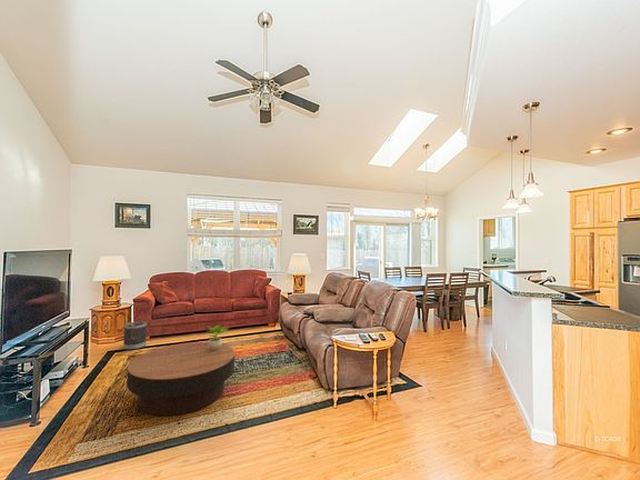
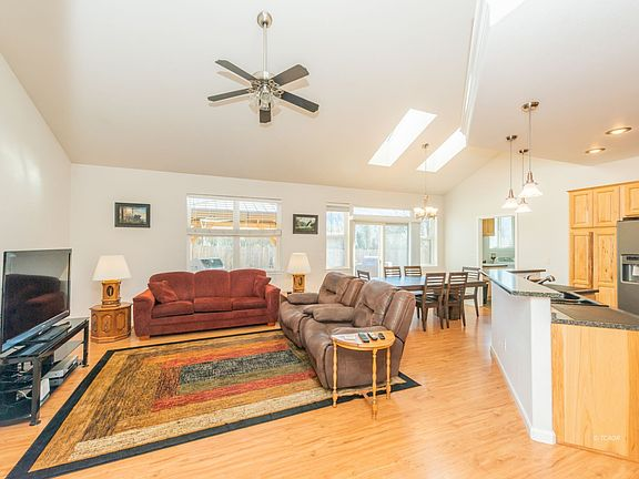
- coffee table (183, 376)
- potted plant (216, 336)
- wastebasket (134, 334)
